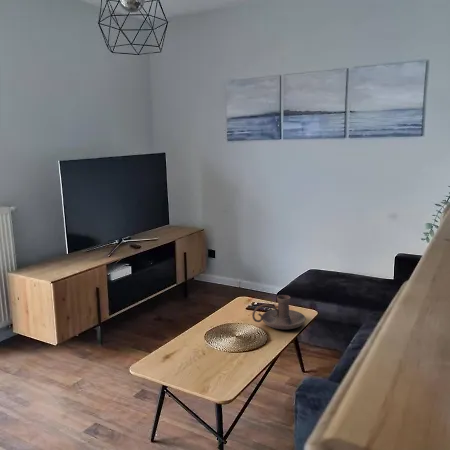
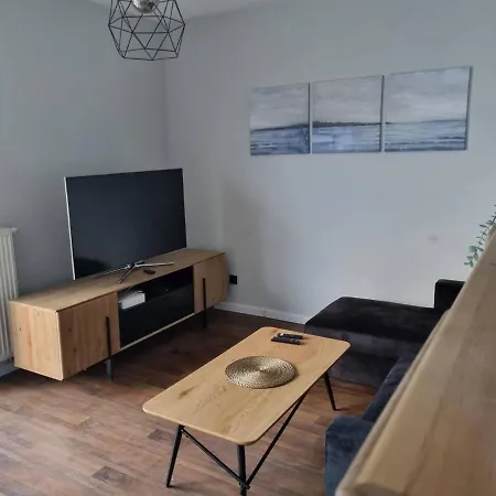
- candle holder (278, 311)
